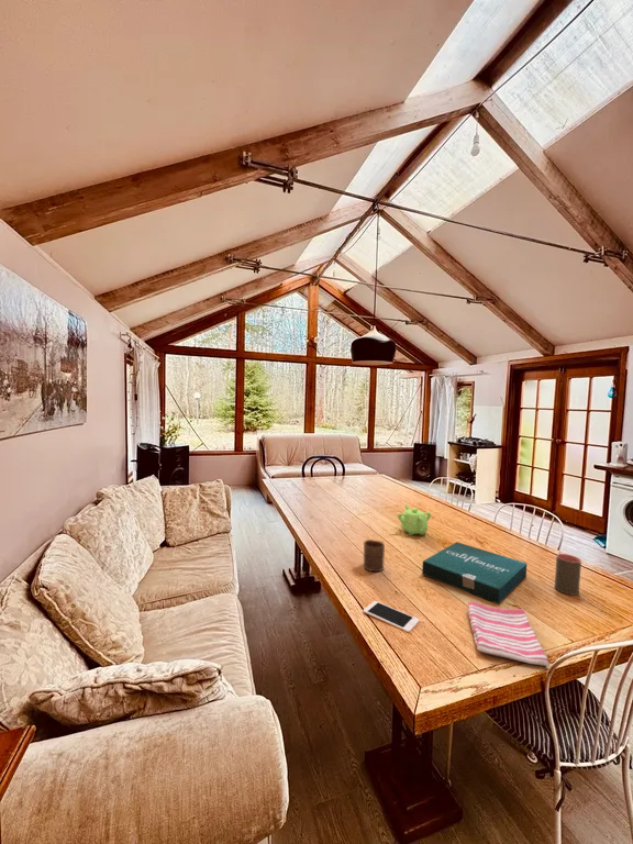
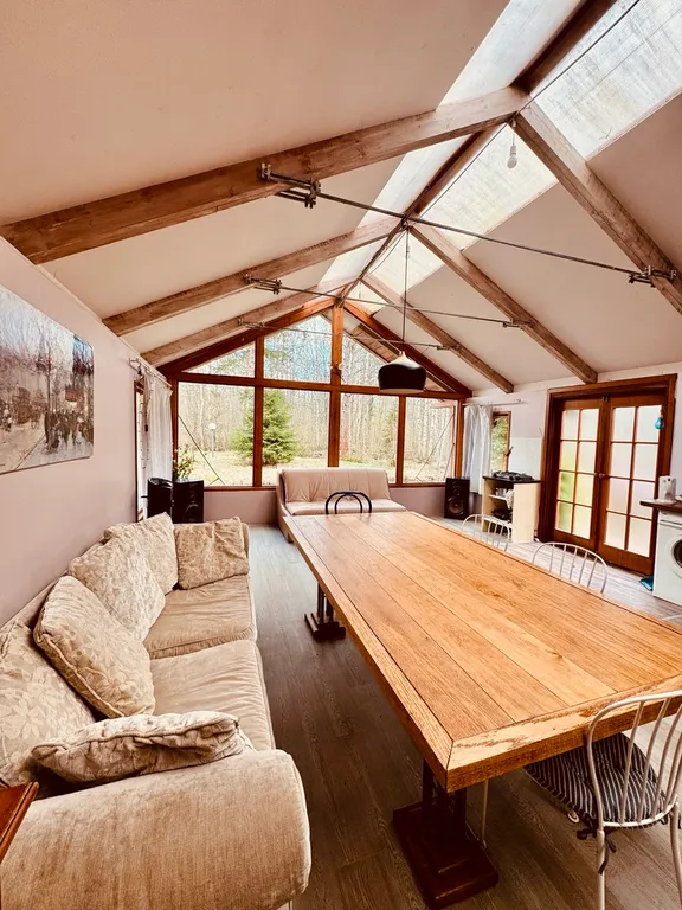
- pizza box (474, 568)
- cup (567, 574)
- teapot (412, 520)
- cell phone (390, 615)
- dish towel (502, 629)
- cup (373, 555)
